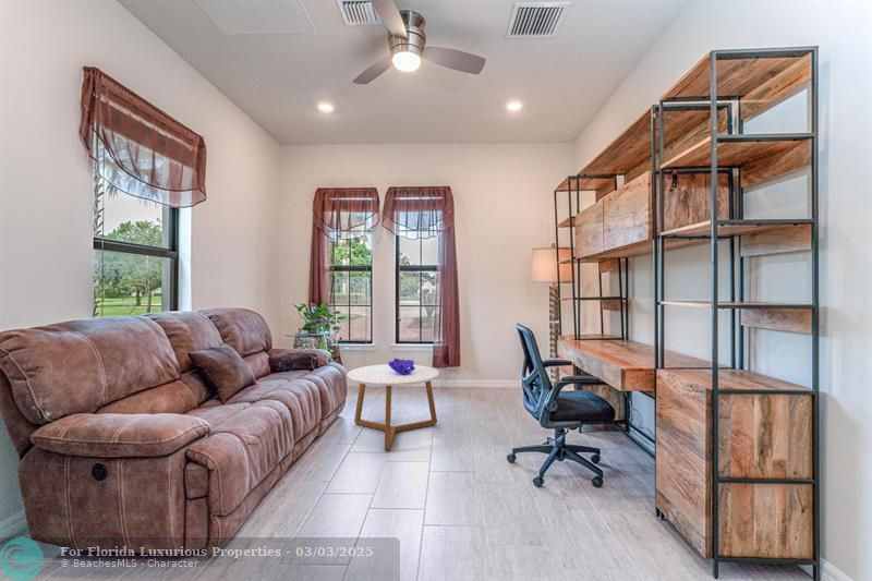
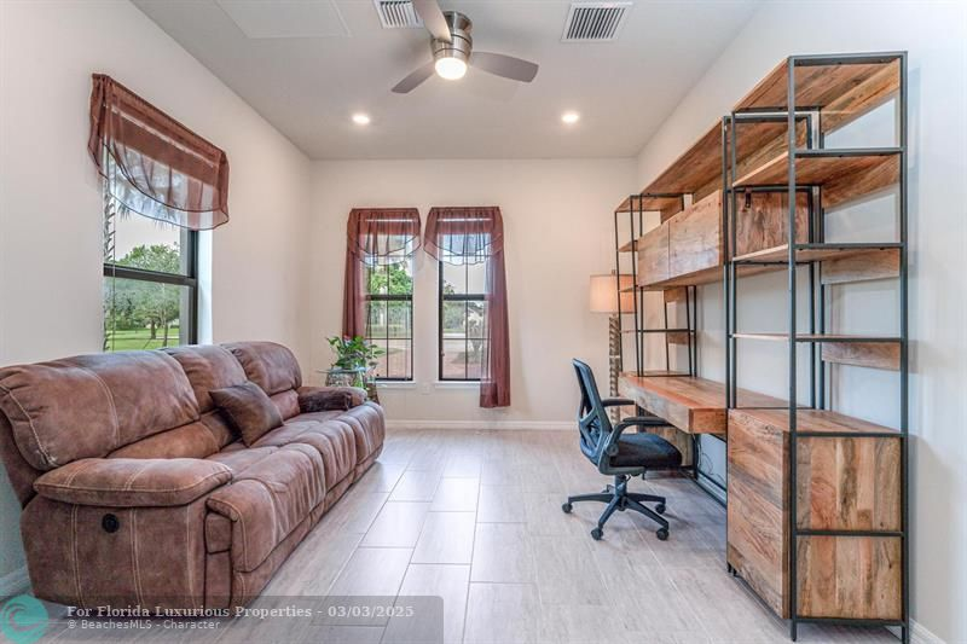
- decorative bowl (401, 365)
- coffee table (390, 401)
